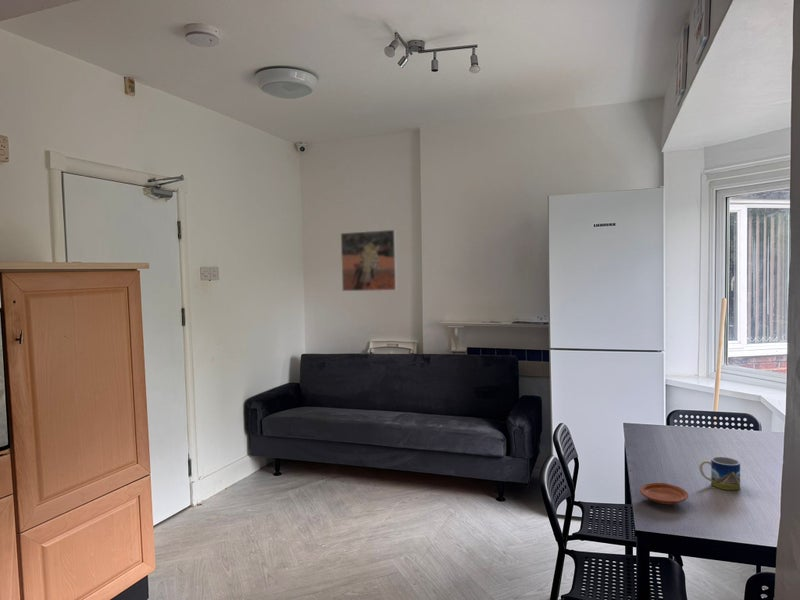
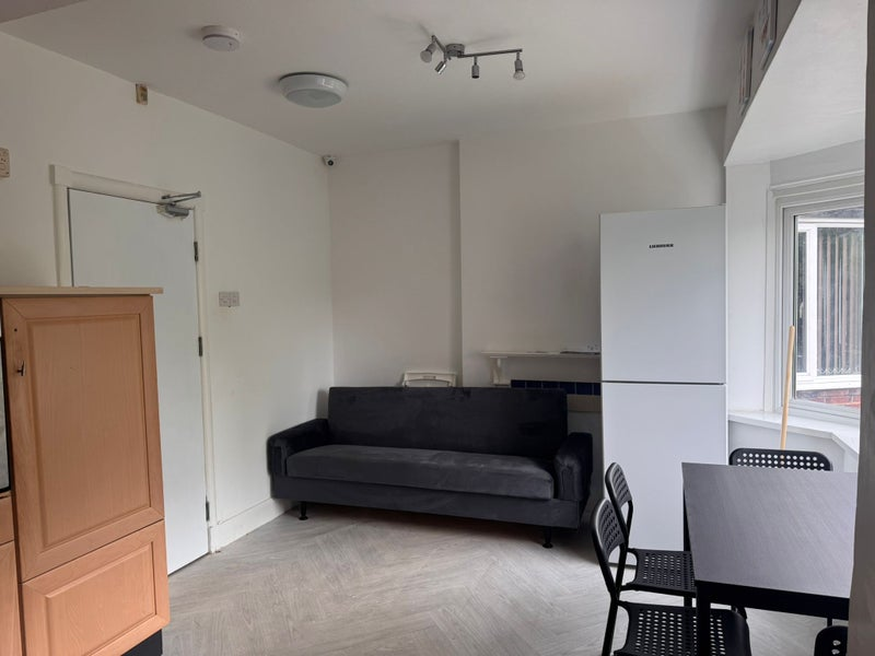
- mug (719, 472)
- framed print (368, 261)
- plate (663, 495)
